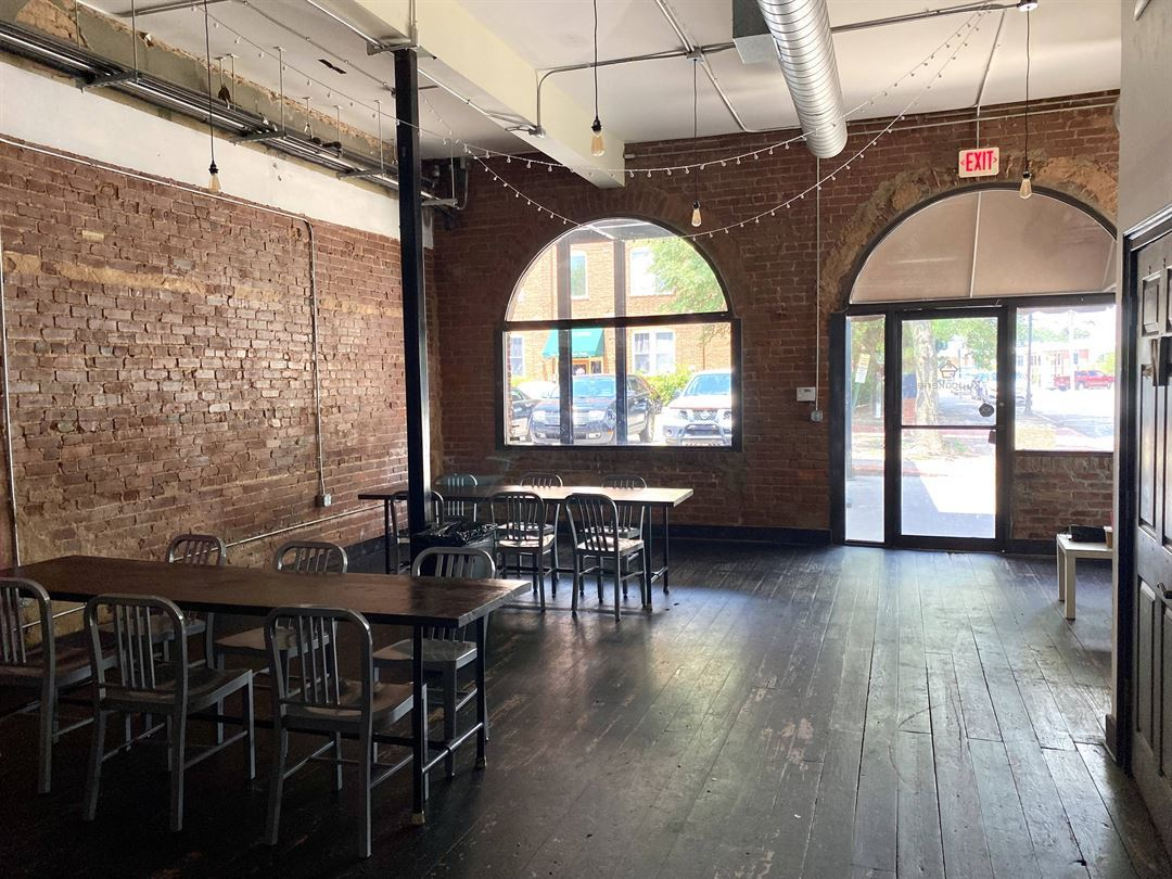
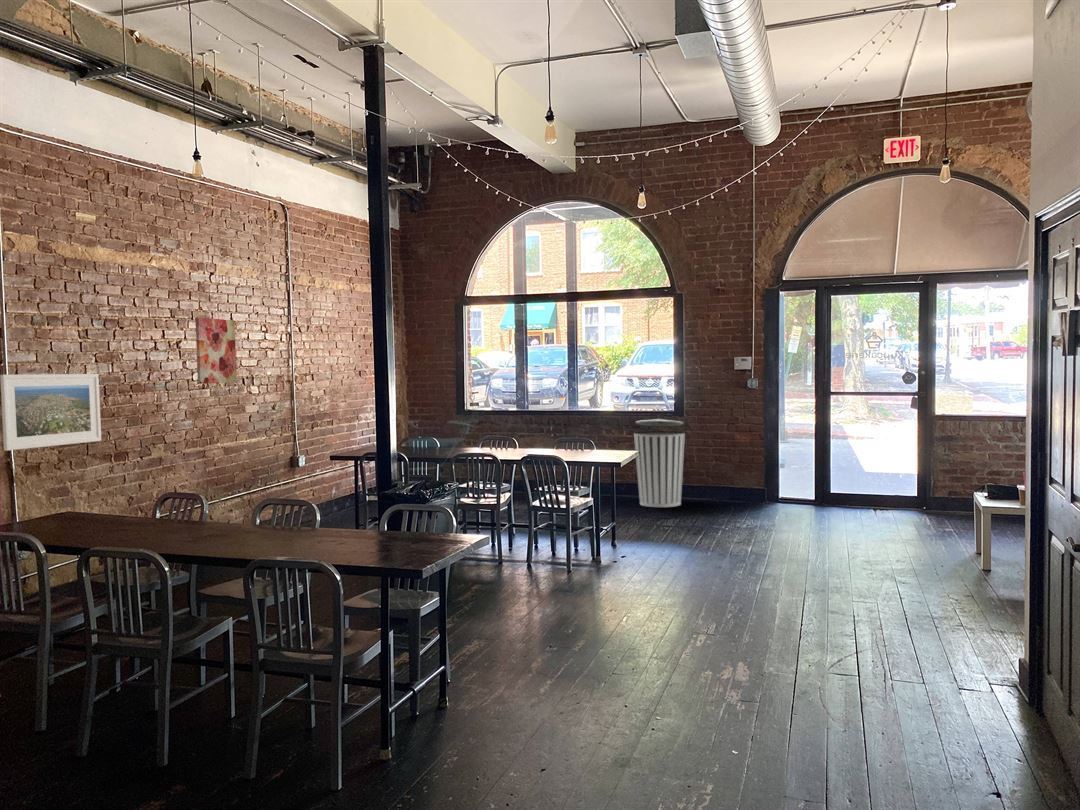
+ trash can (659, 459)
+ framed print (54, 409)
+ wall art (216, 351)
